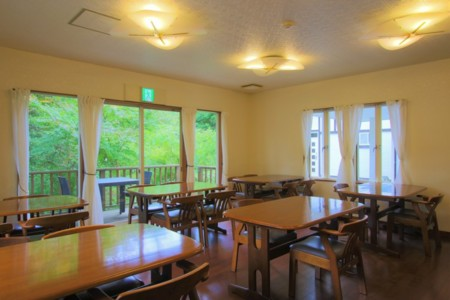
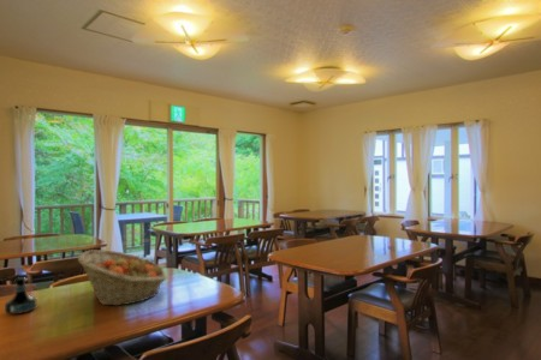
+ tequila bottle (20, 294)
+ fruit basket (124, 272)
